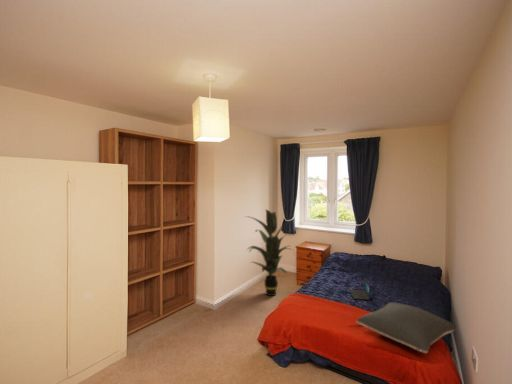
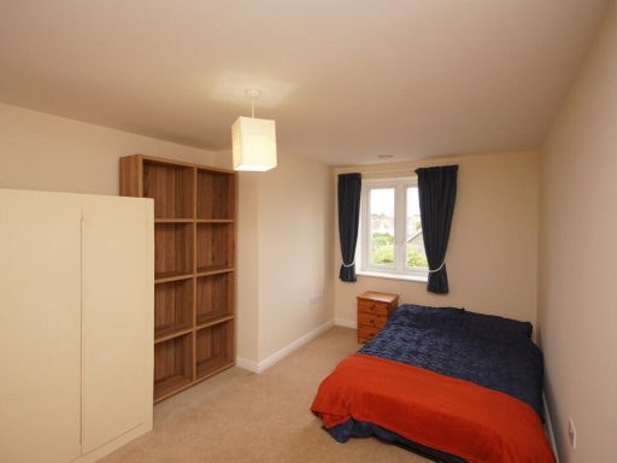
- laptop (359, 290)
- indoor plant (268, 251)
- pillow (404, 324)
